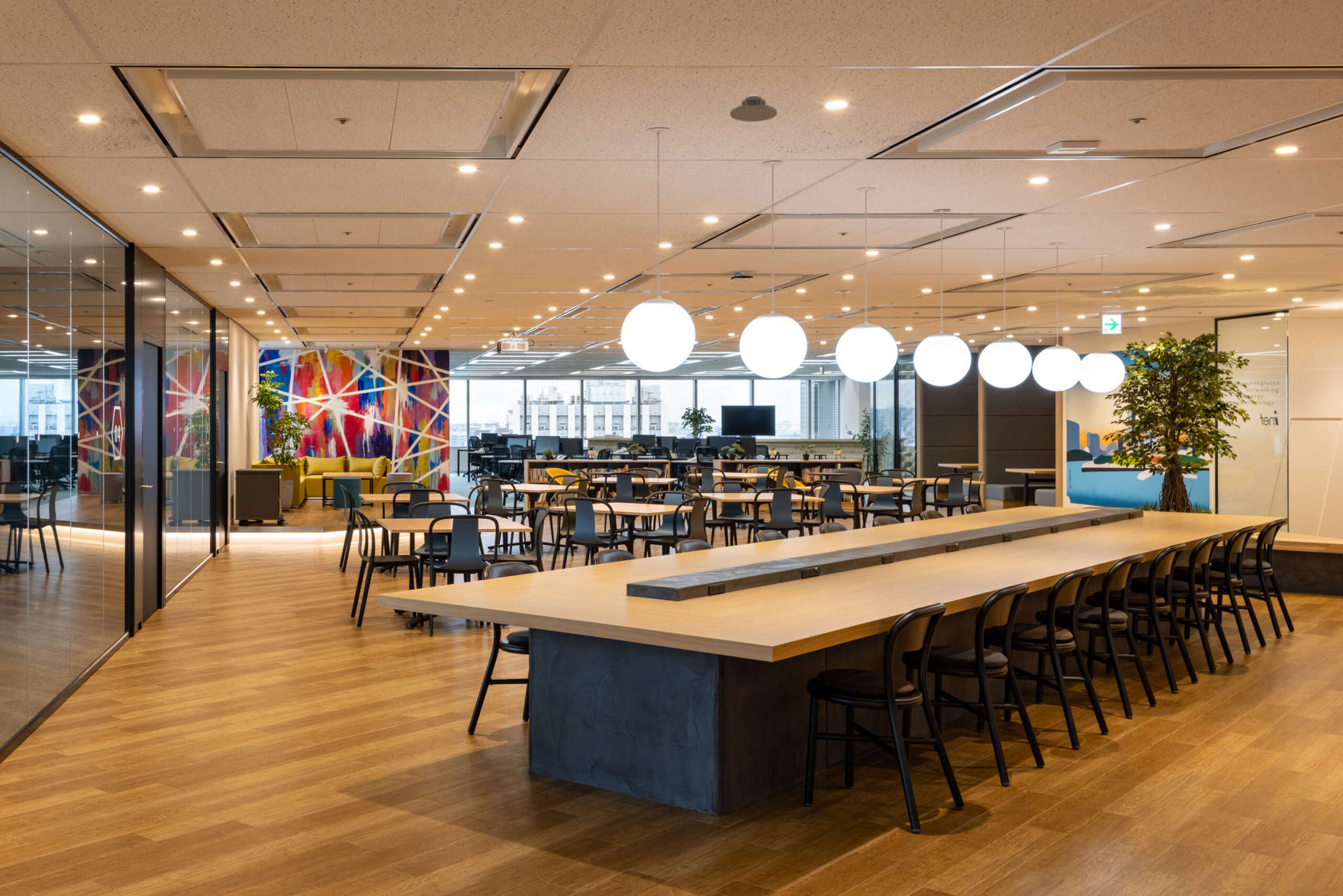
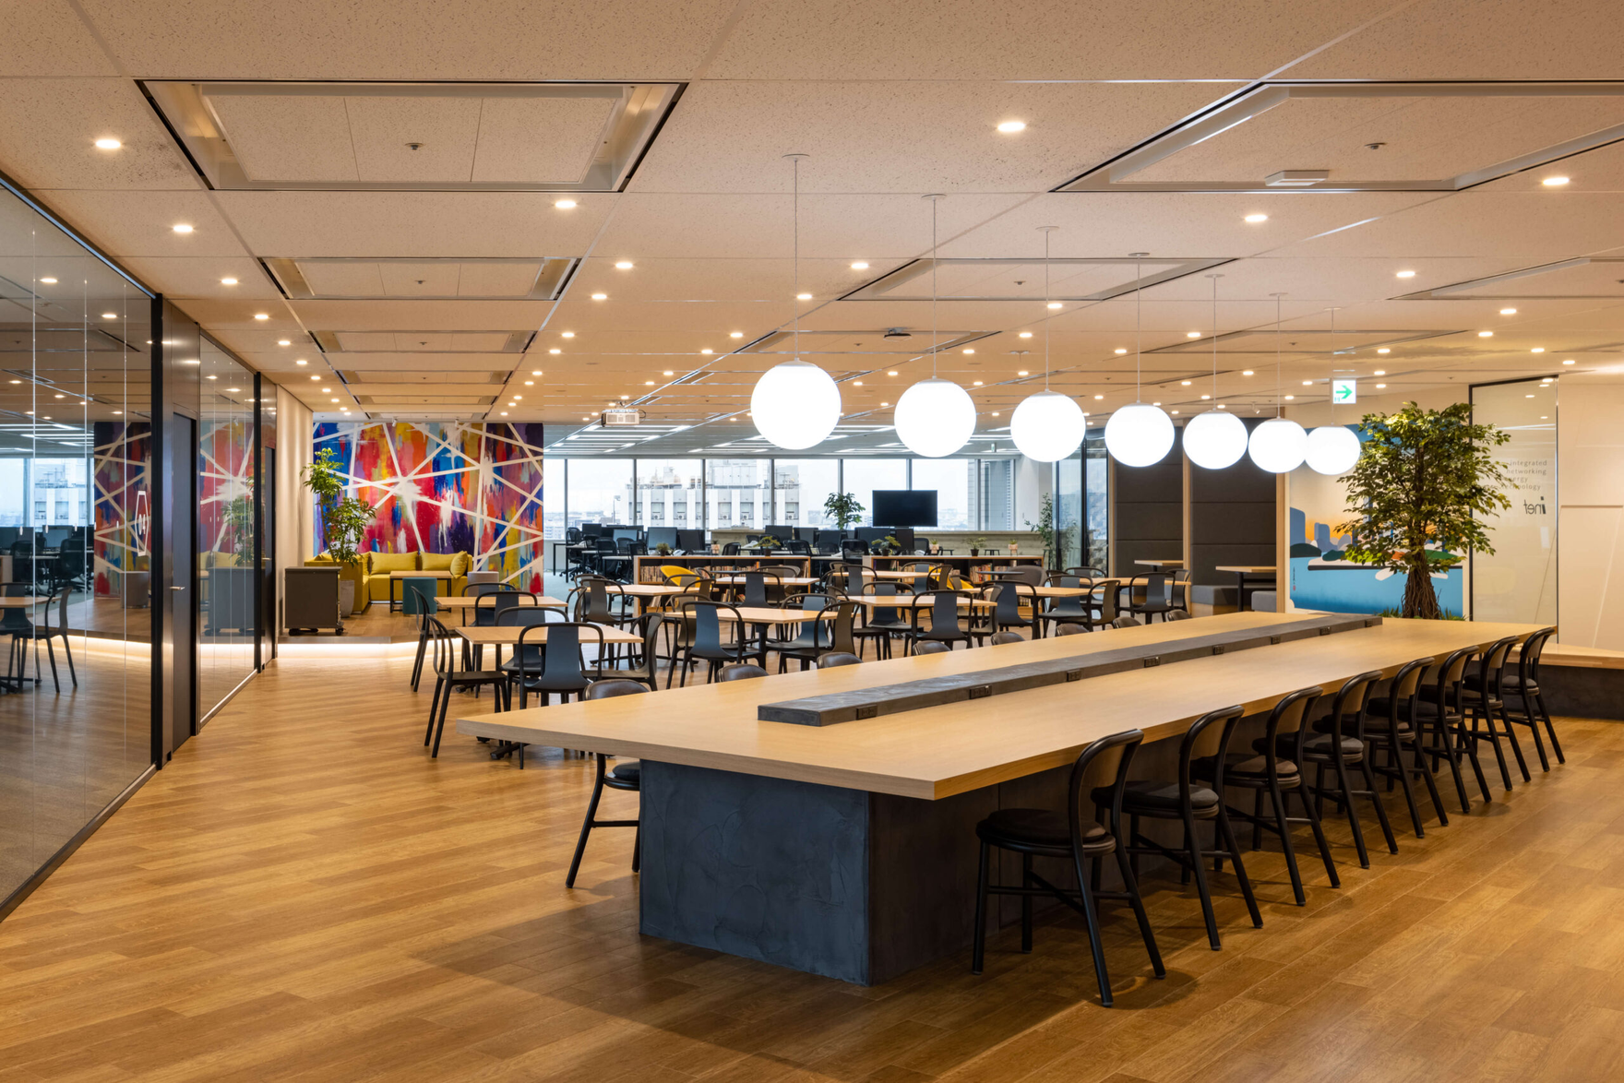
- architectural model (753, 104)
